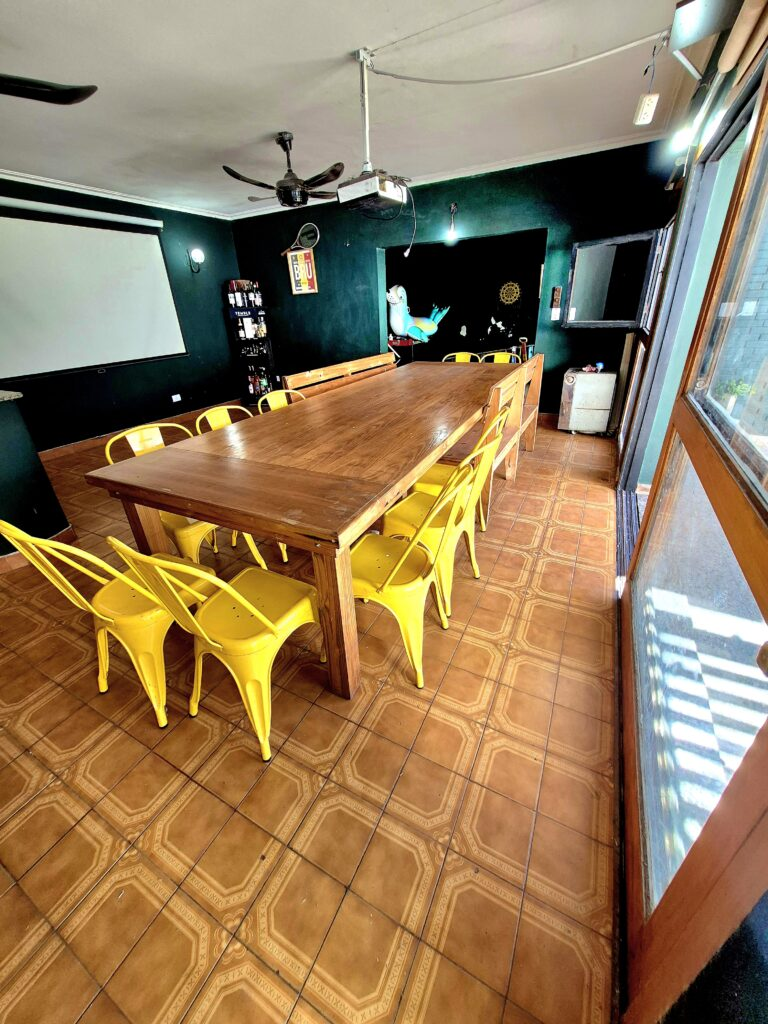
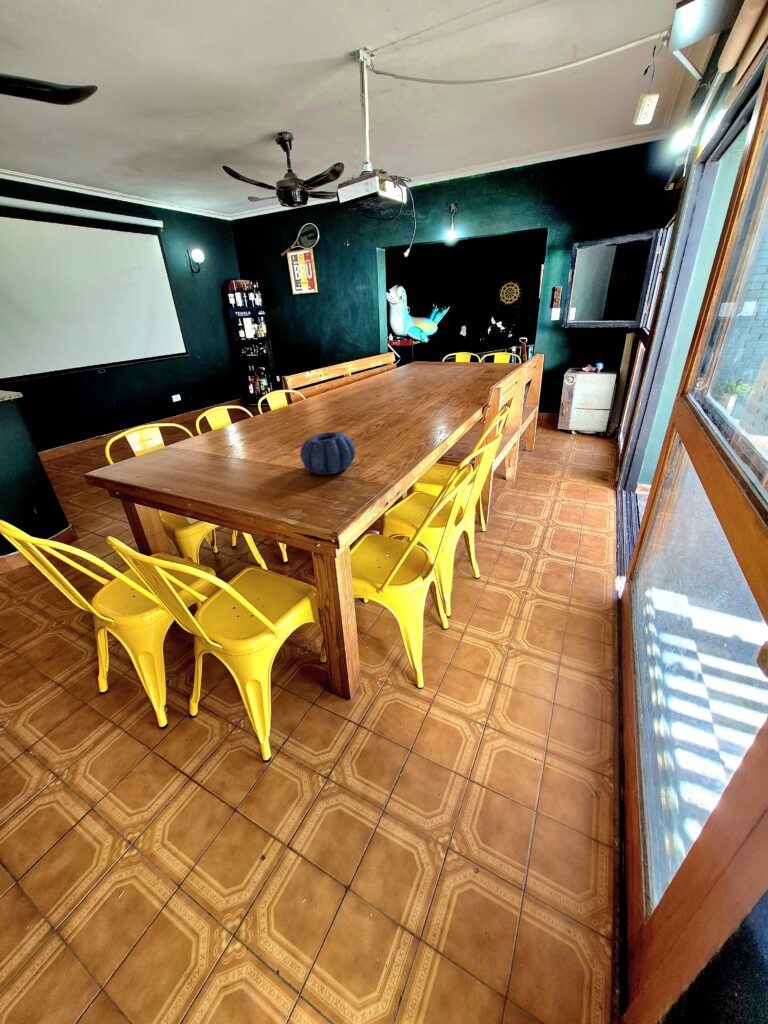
+ decorative bowl (327, 452)
